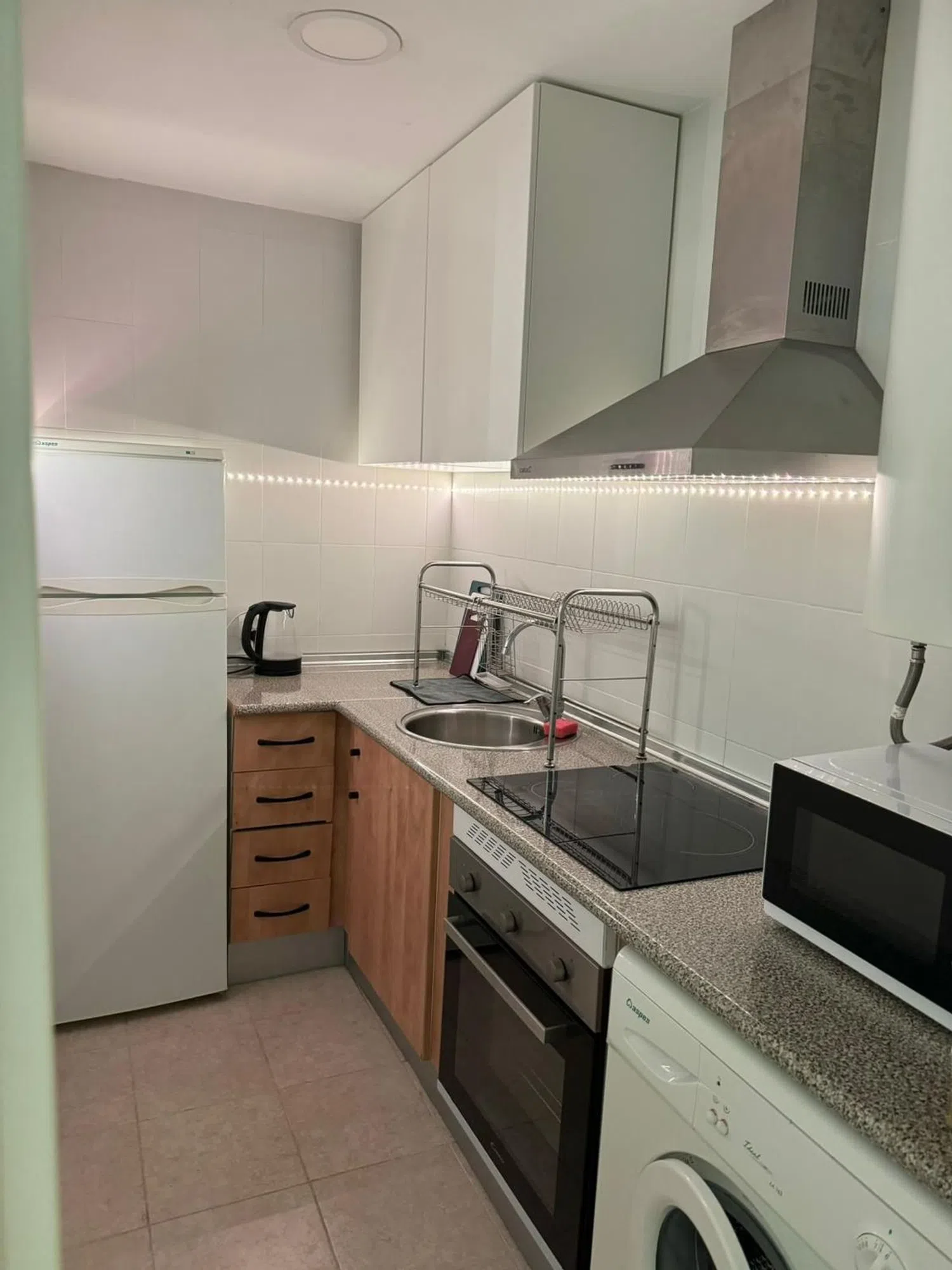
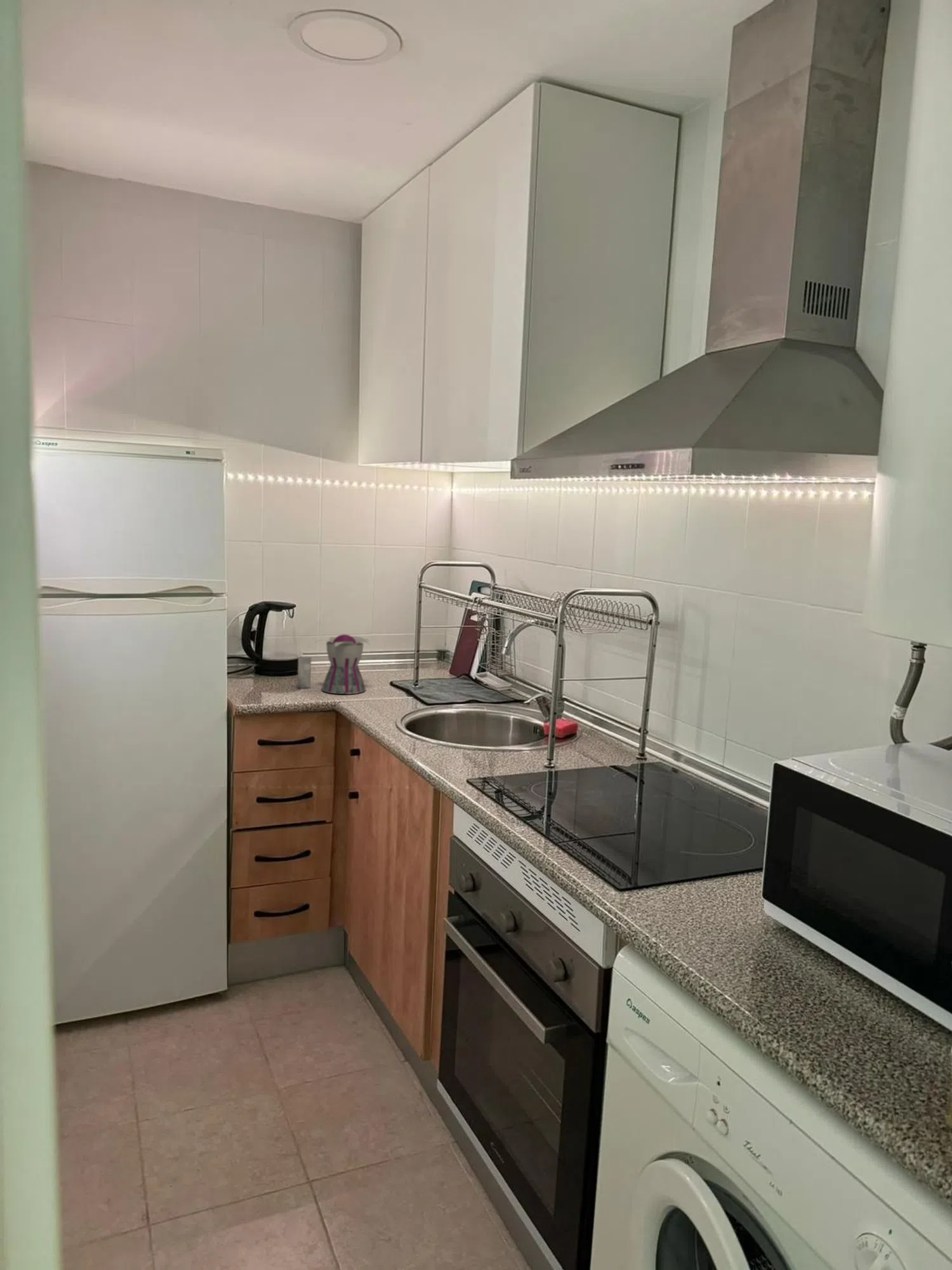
+ teapot (338, 662)
